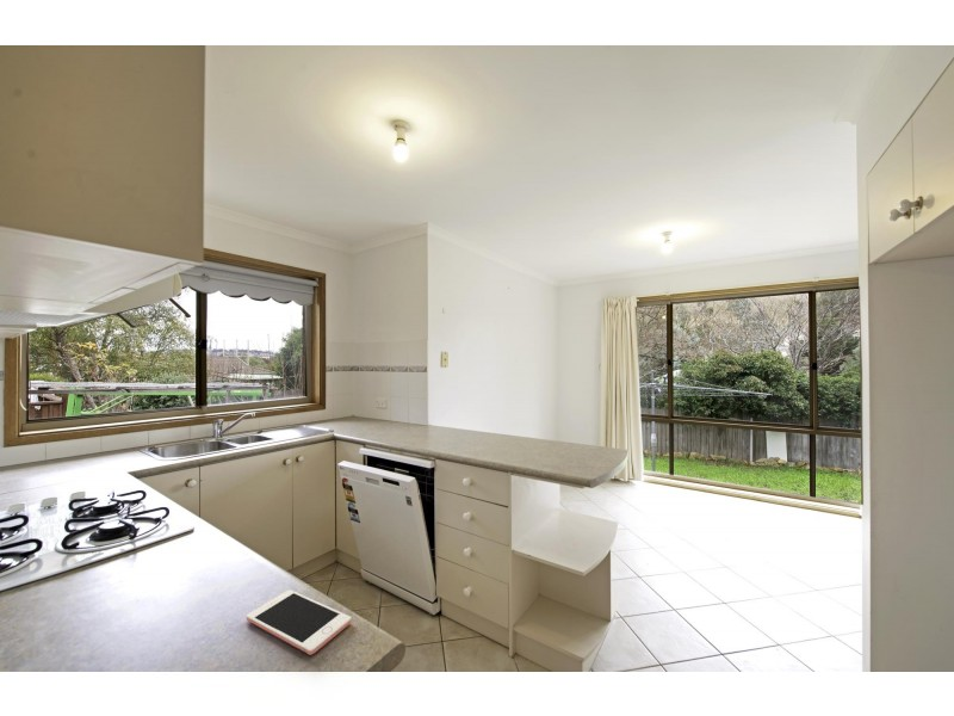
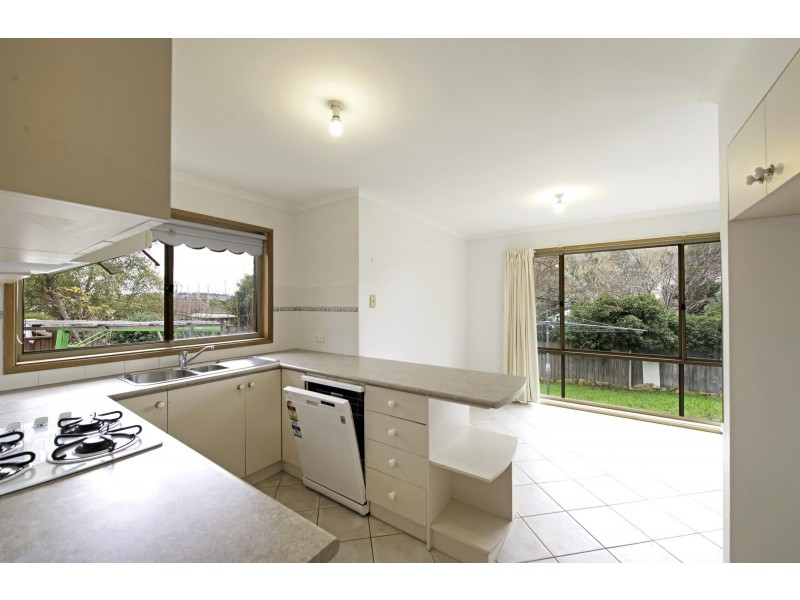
- cell phone (298, 618)
